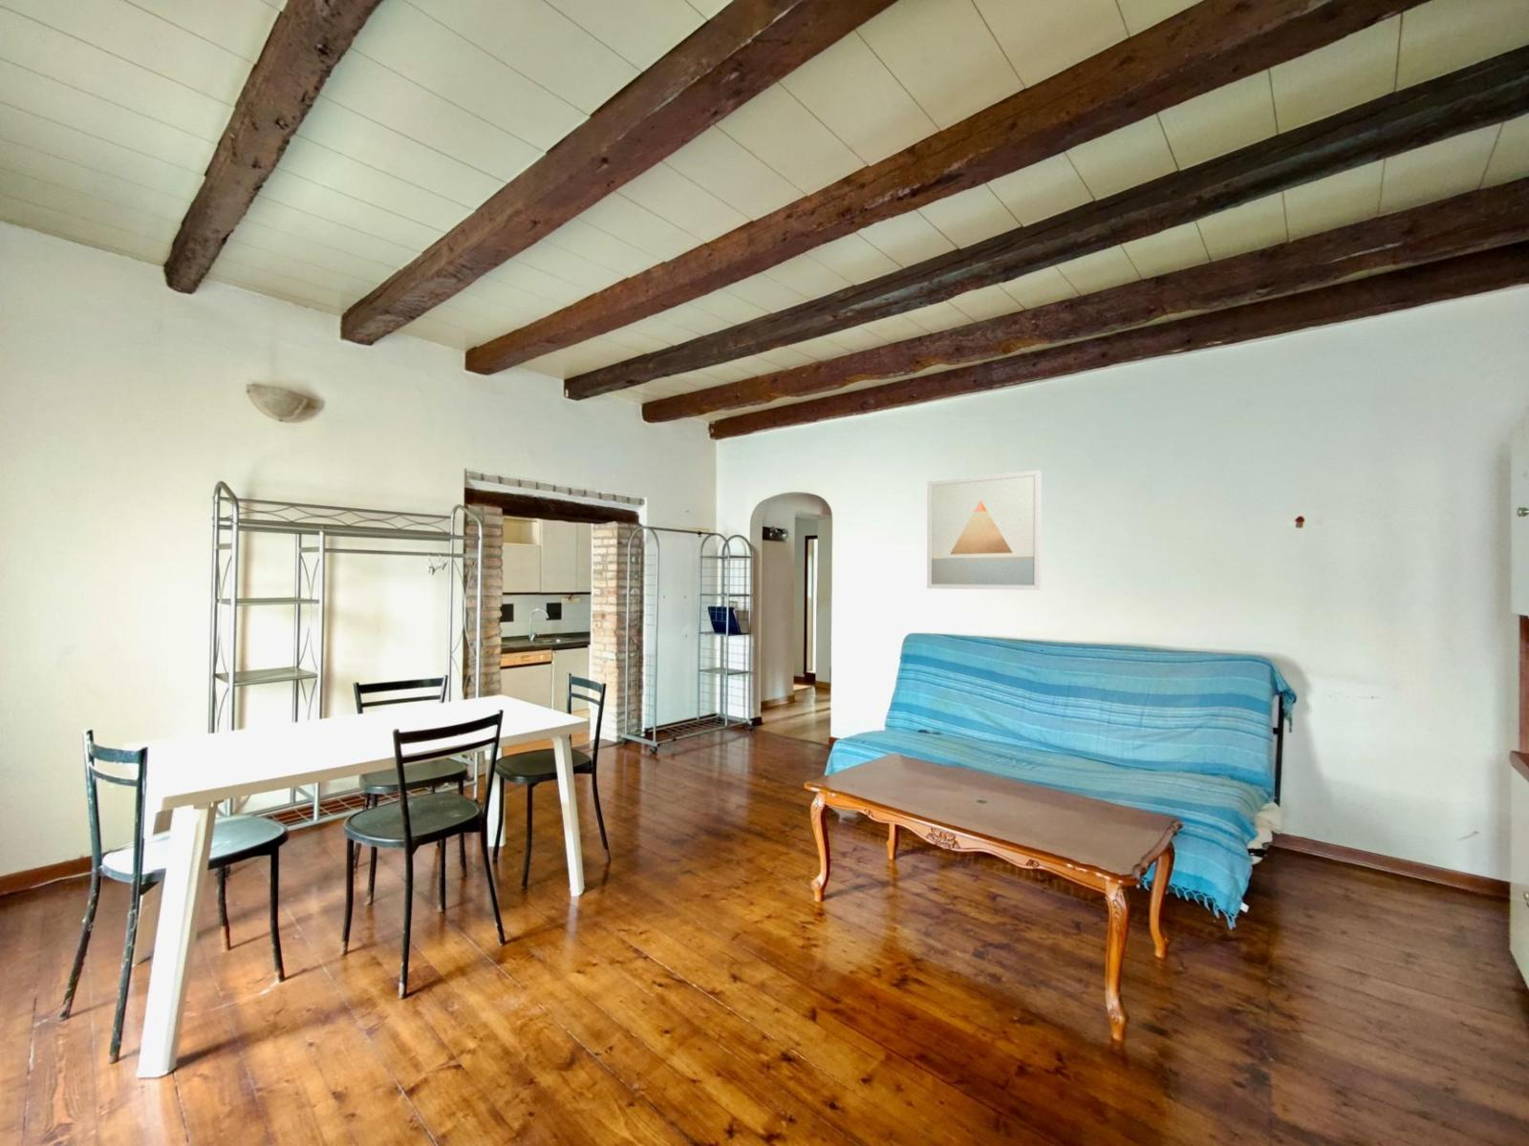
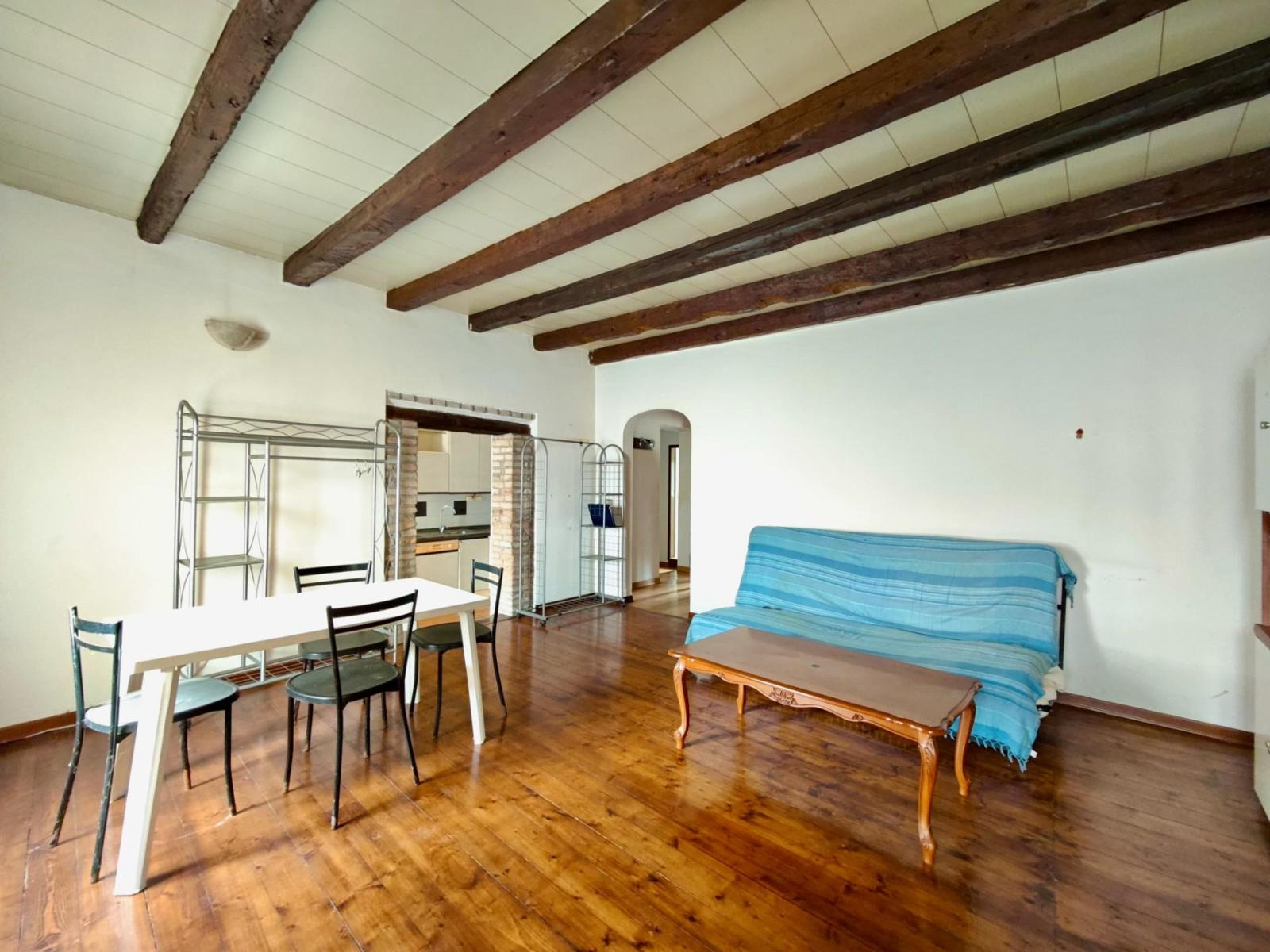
- wall art (980, 533)
